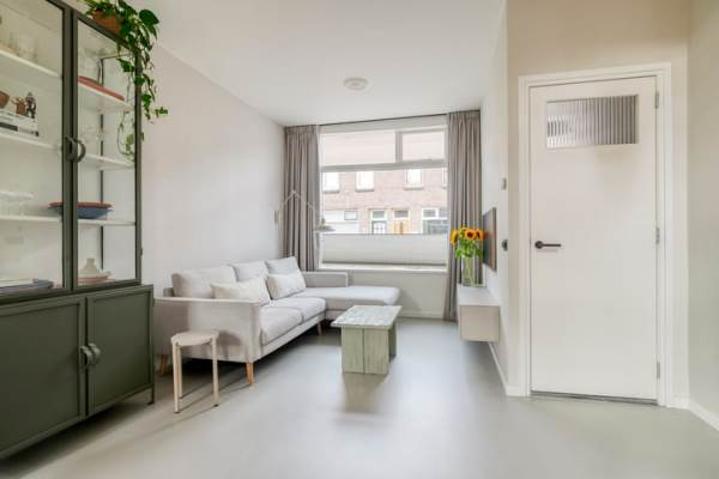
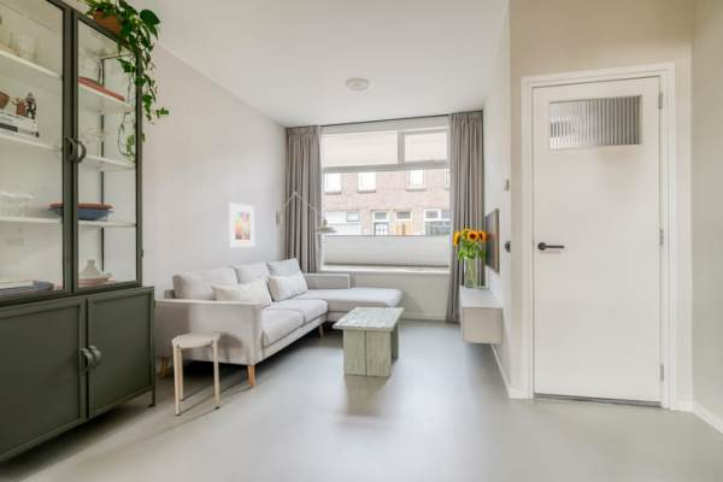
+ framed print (242, 225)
